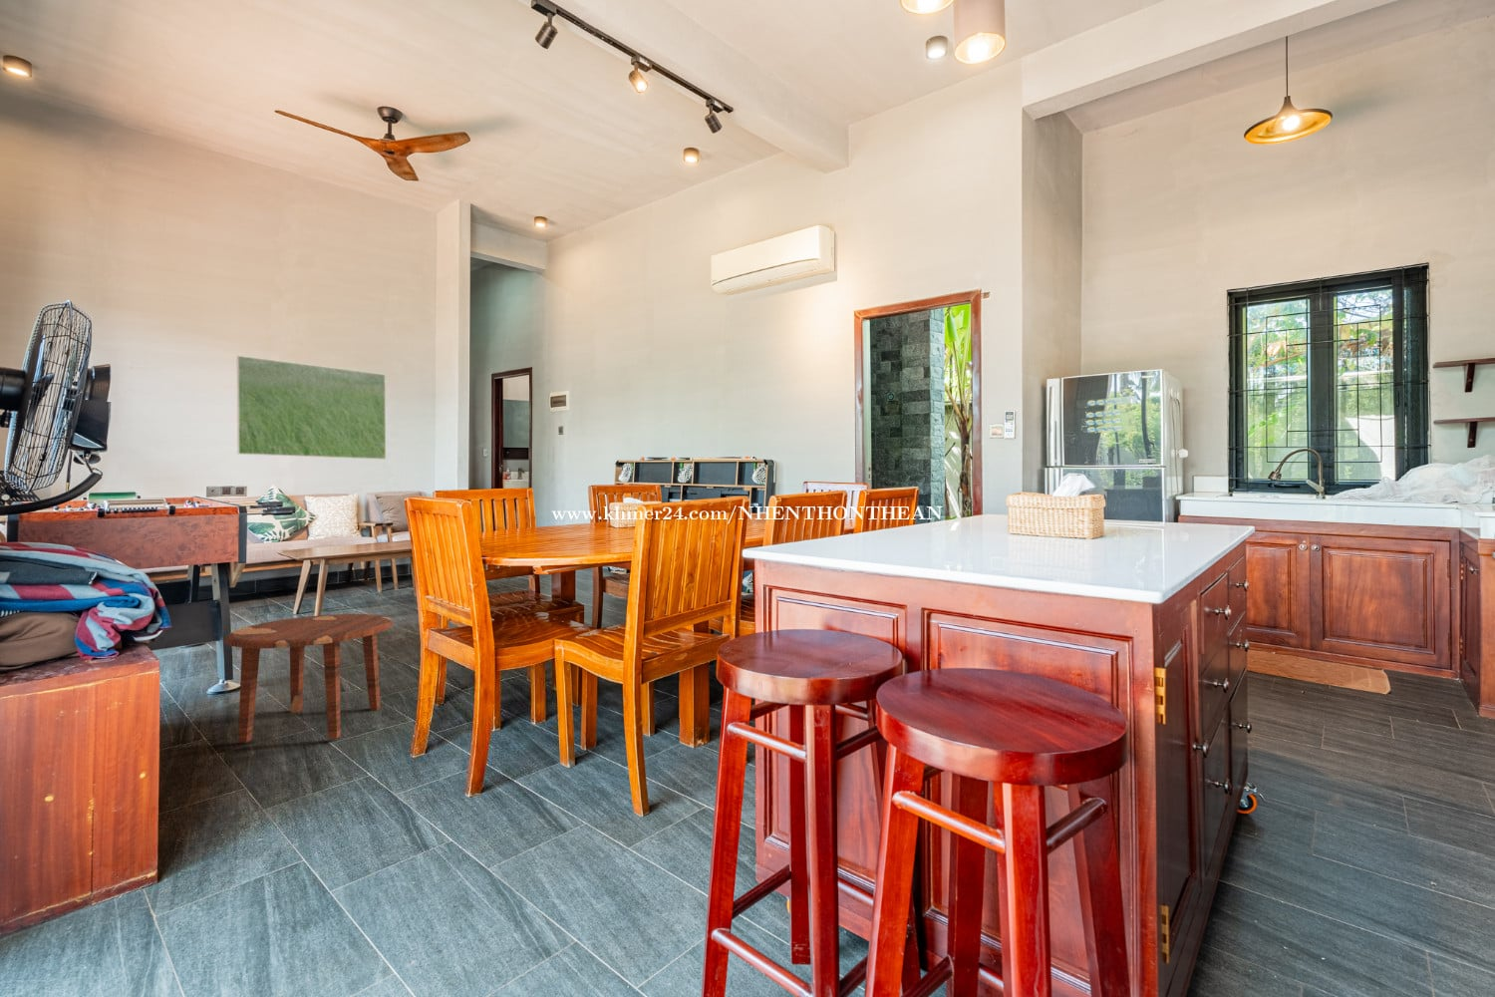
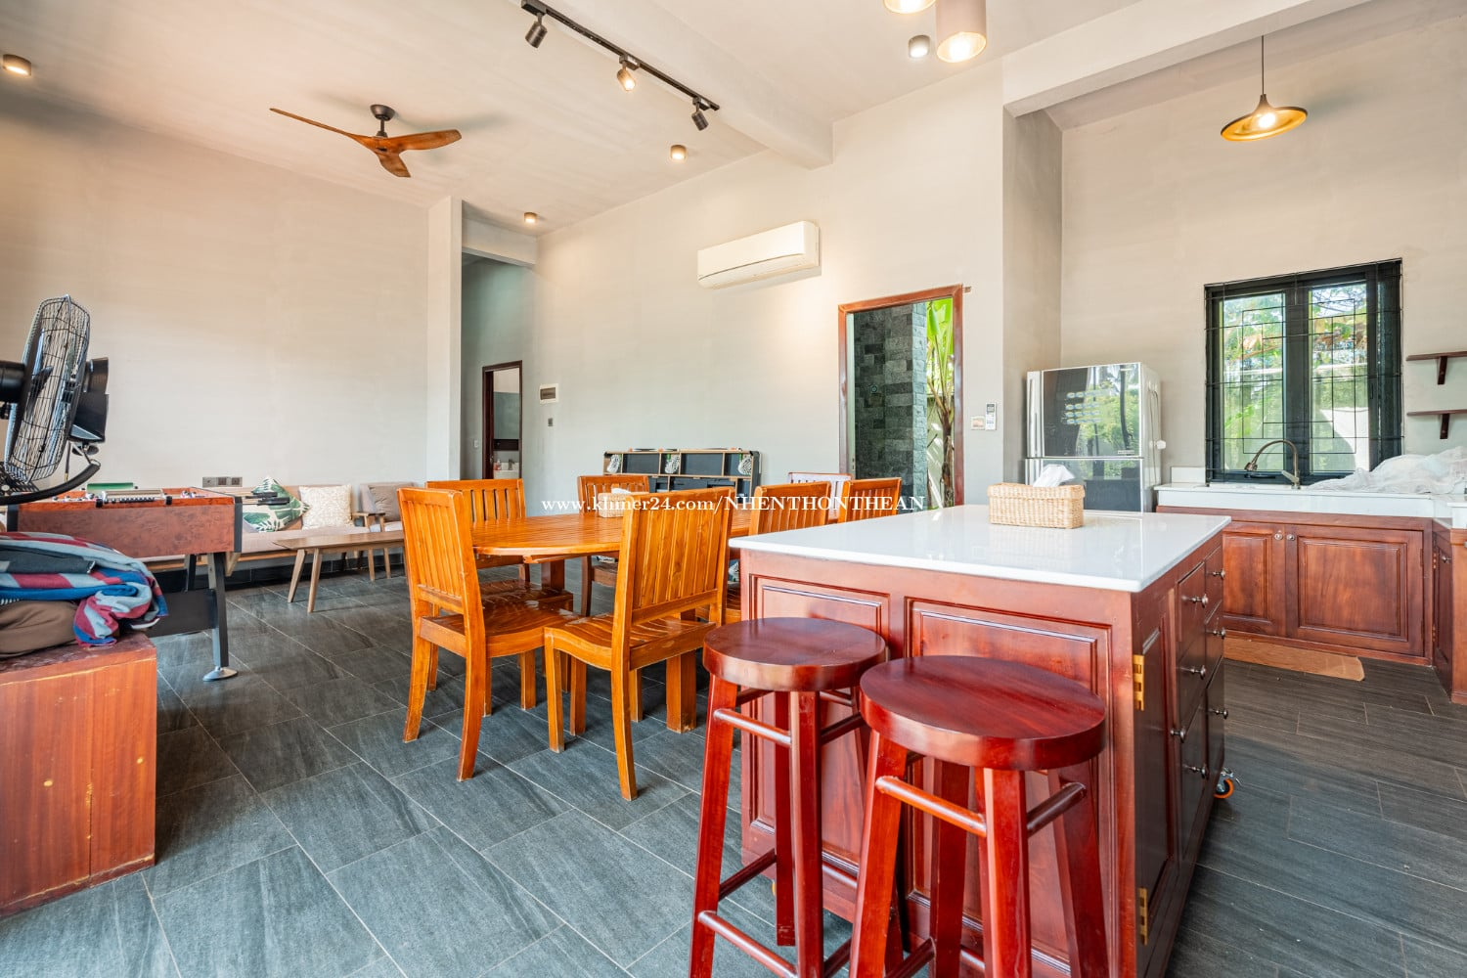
- side table (303, 675)
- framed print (316, 411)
